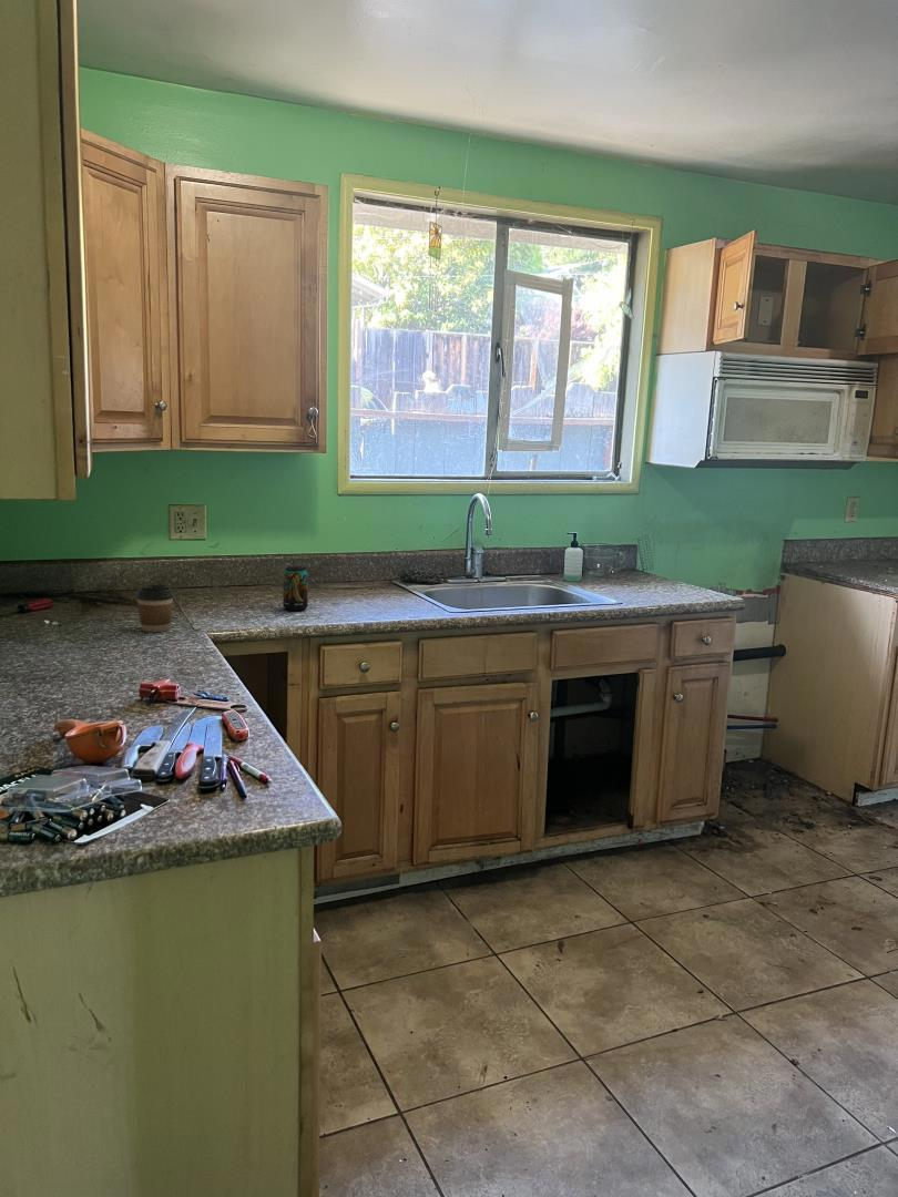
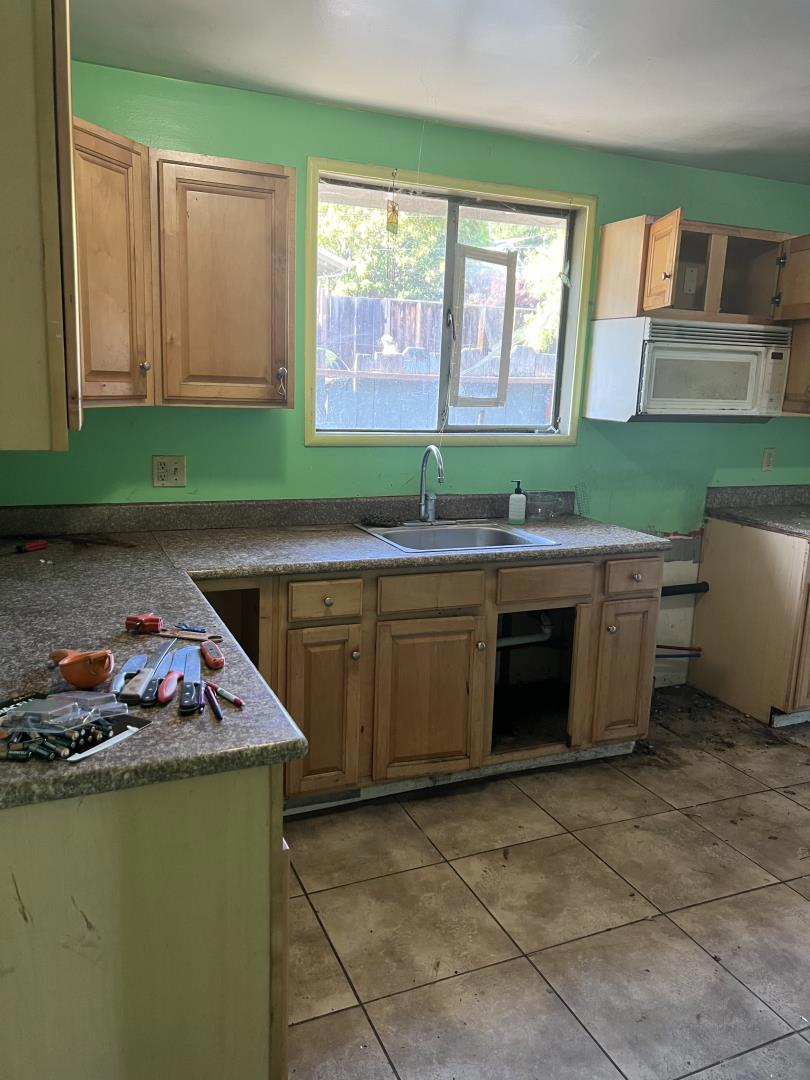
- coffee cup (155, 605)
- beverage can (295, 587)
